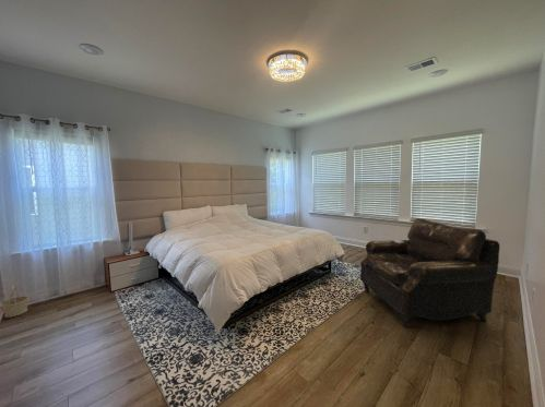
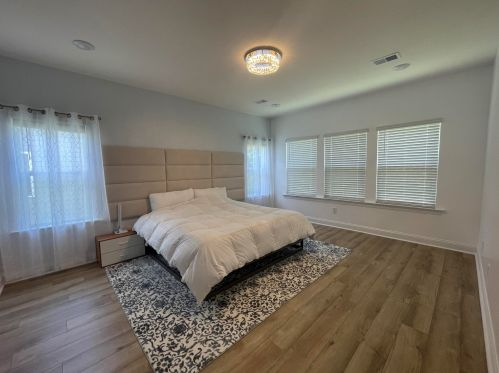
- basket (14, 299)
- leather (418, 264)
